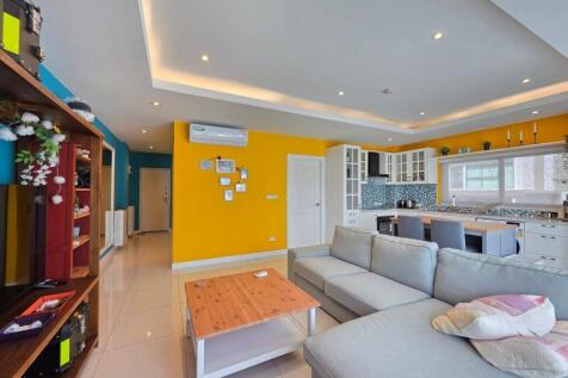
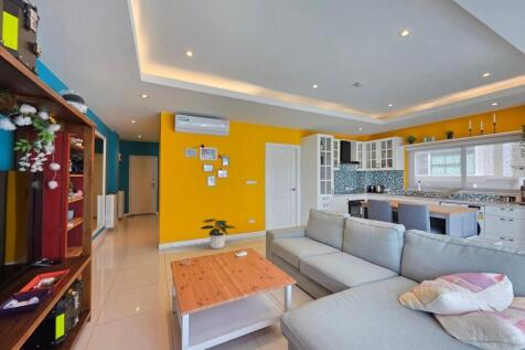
+ potted plant (218, 233)
